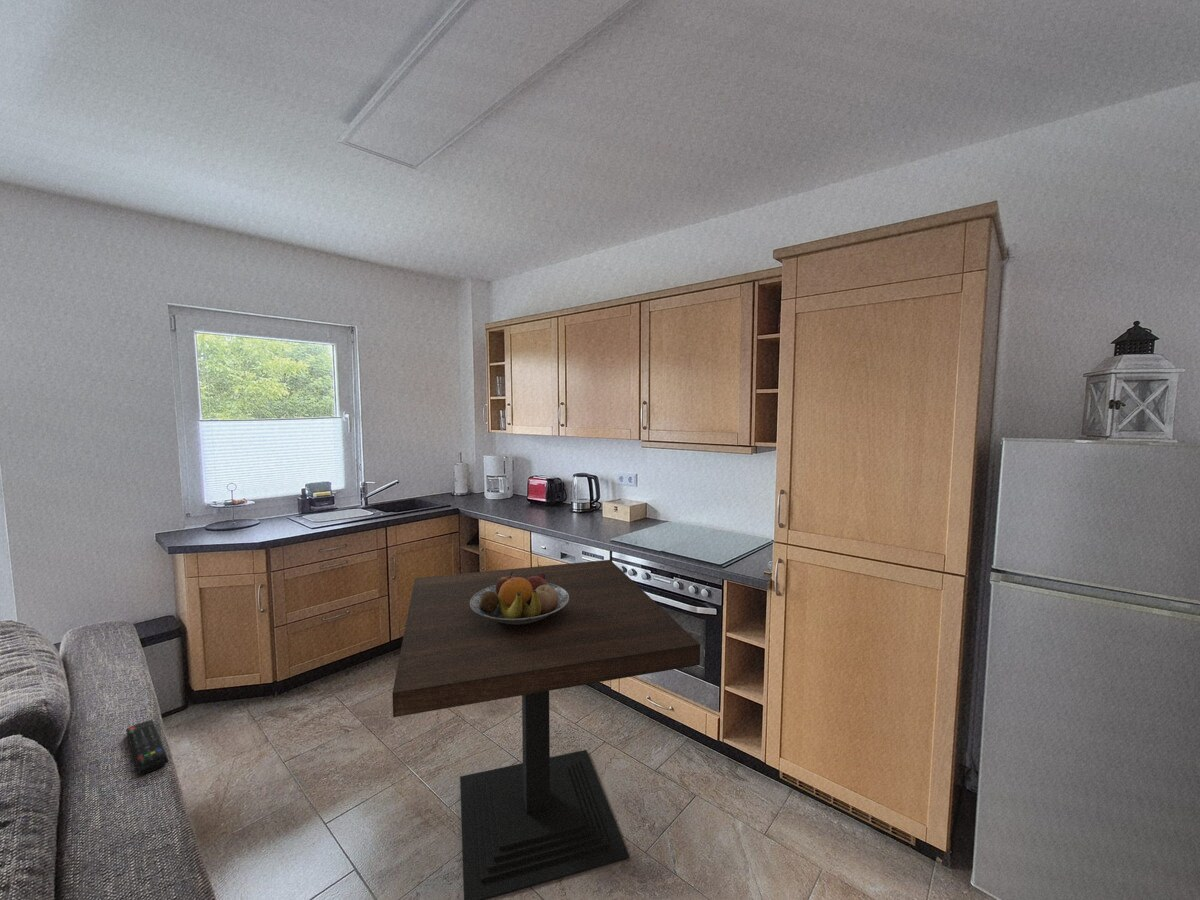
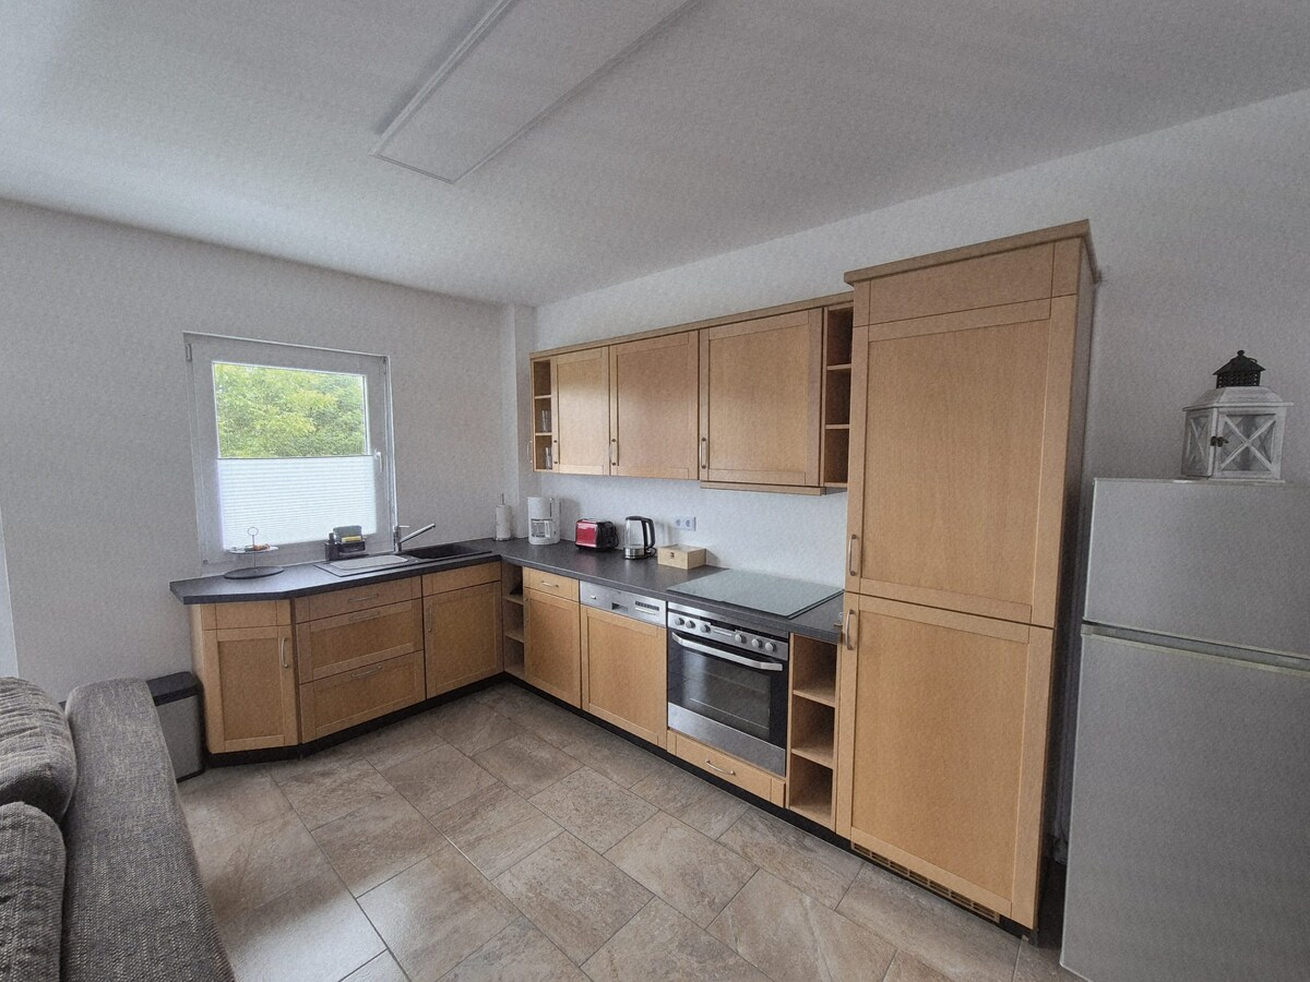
- fruit bowl (520, 593)
- dining table (535, 712)
- remote control (146, 745)
